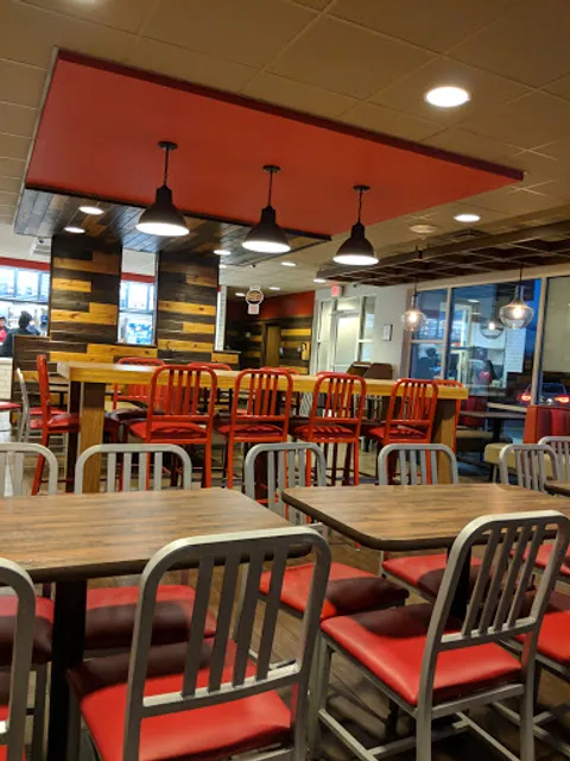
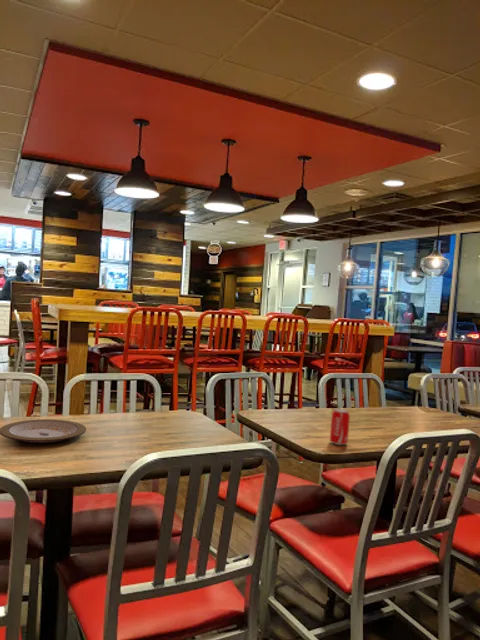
+ plate (43, 432)
+ beverage can (339, 426)
